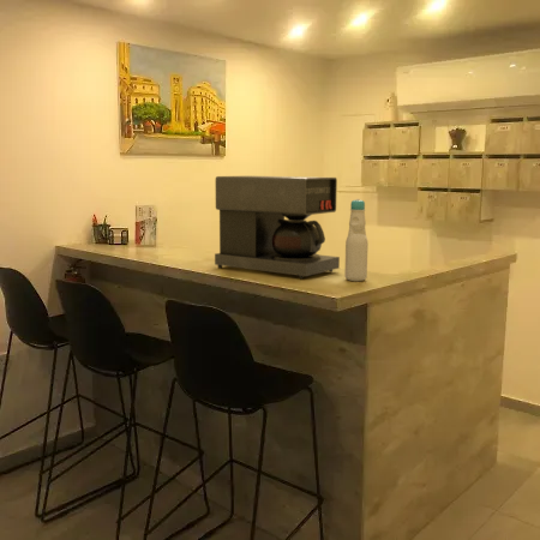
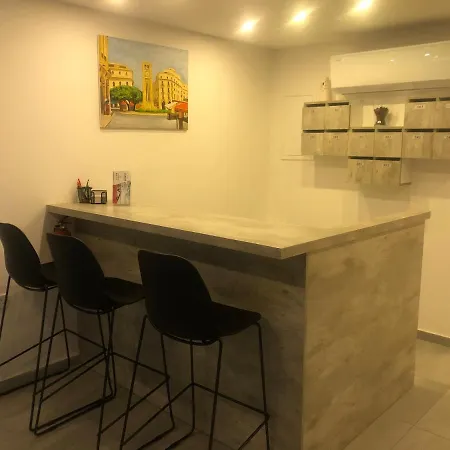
- bottle (356, 239)
- coffee maker (275, 223)
